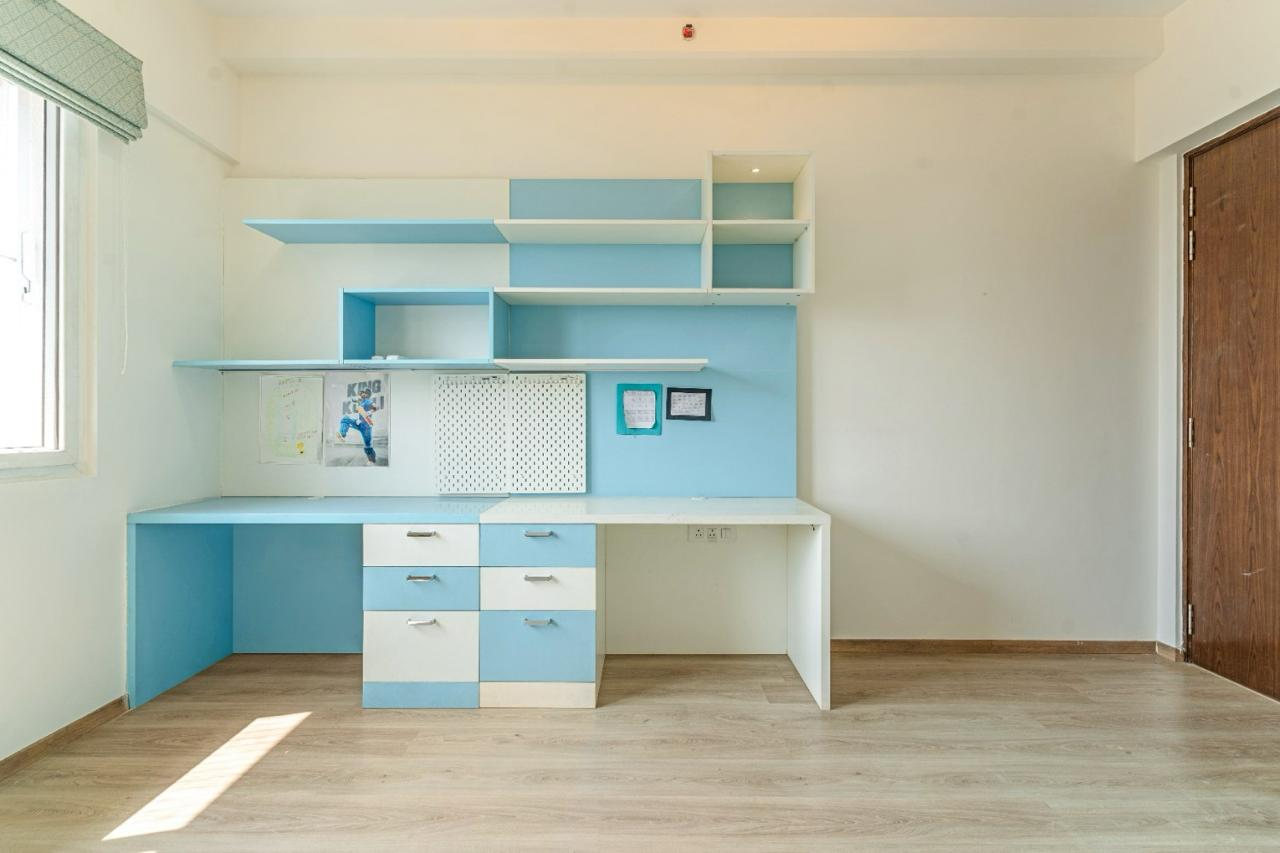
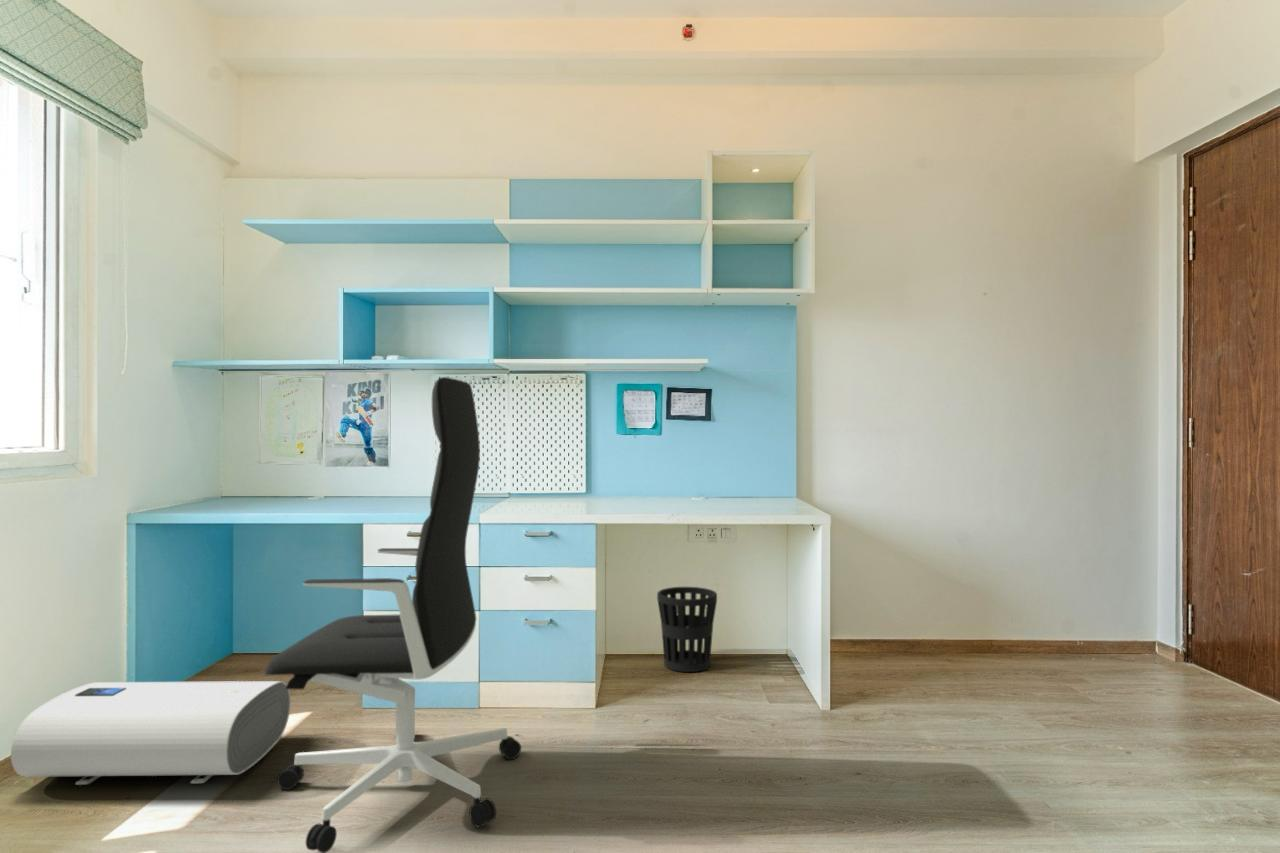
+ office chair (396, 583)
+ water heater (159, 727)
+ wastebasket (687, 628)
